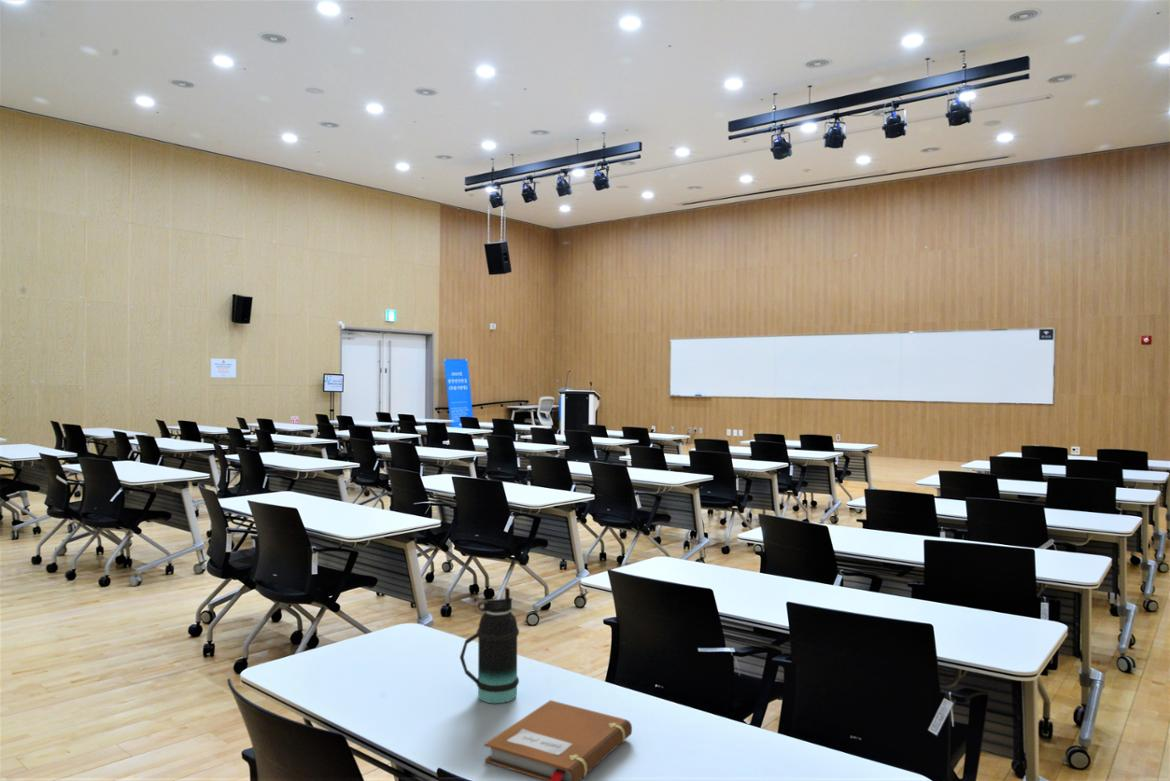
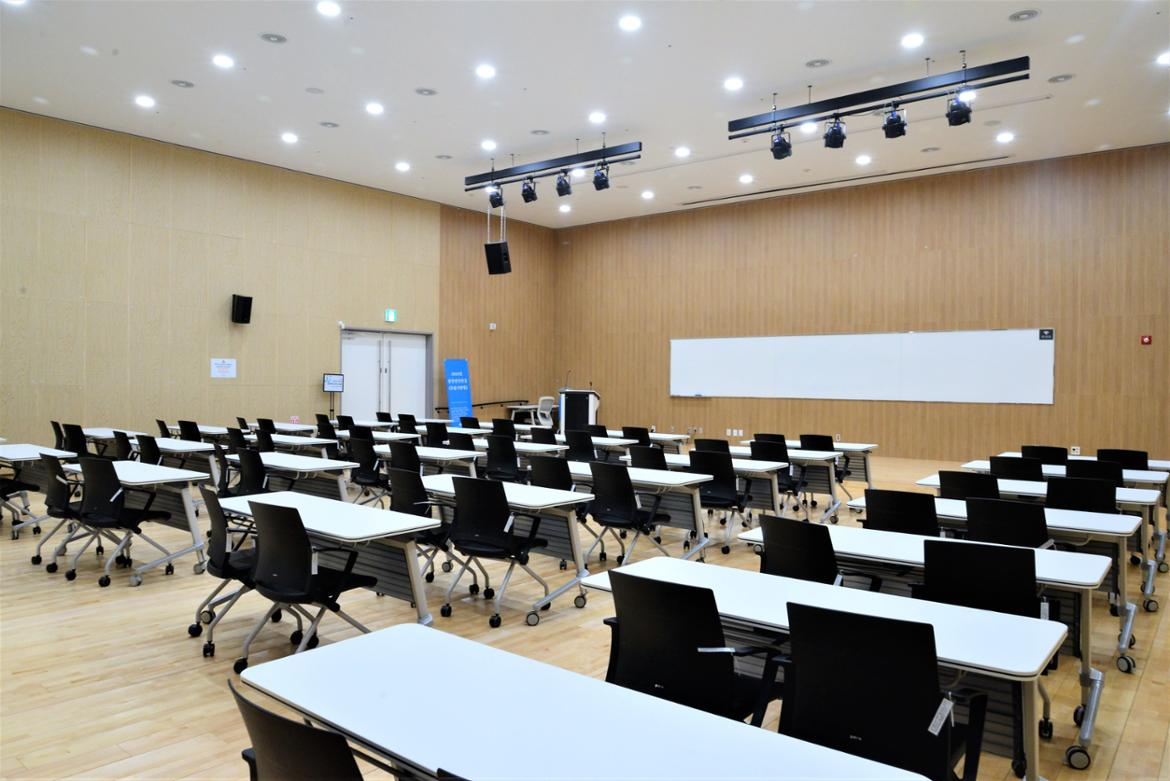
- bottle (489, 642)
- notebook (559, 741)
